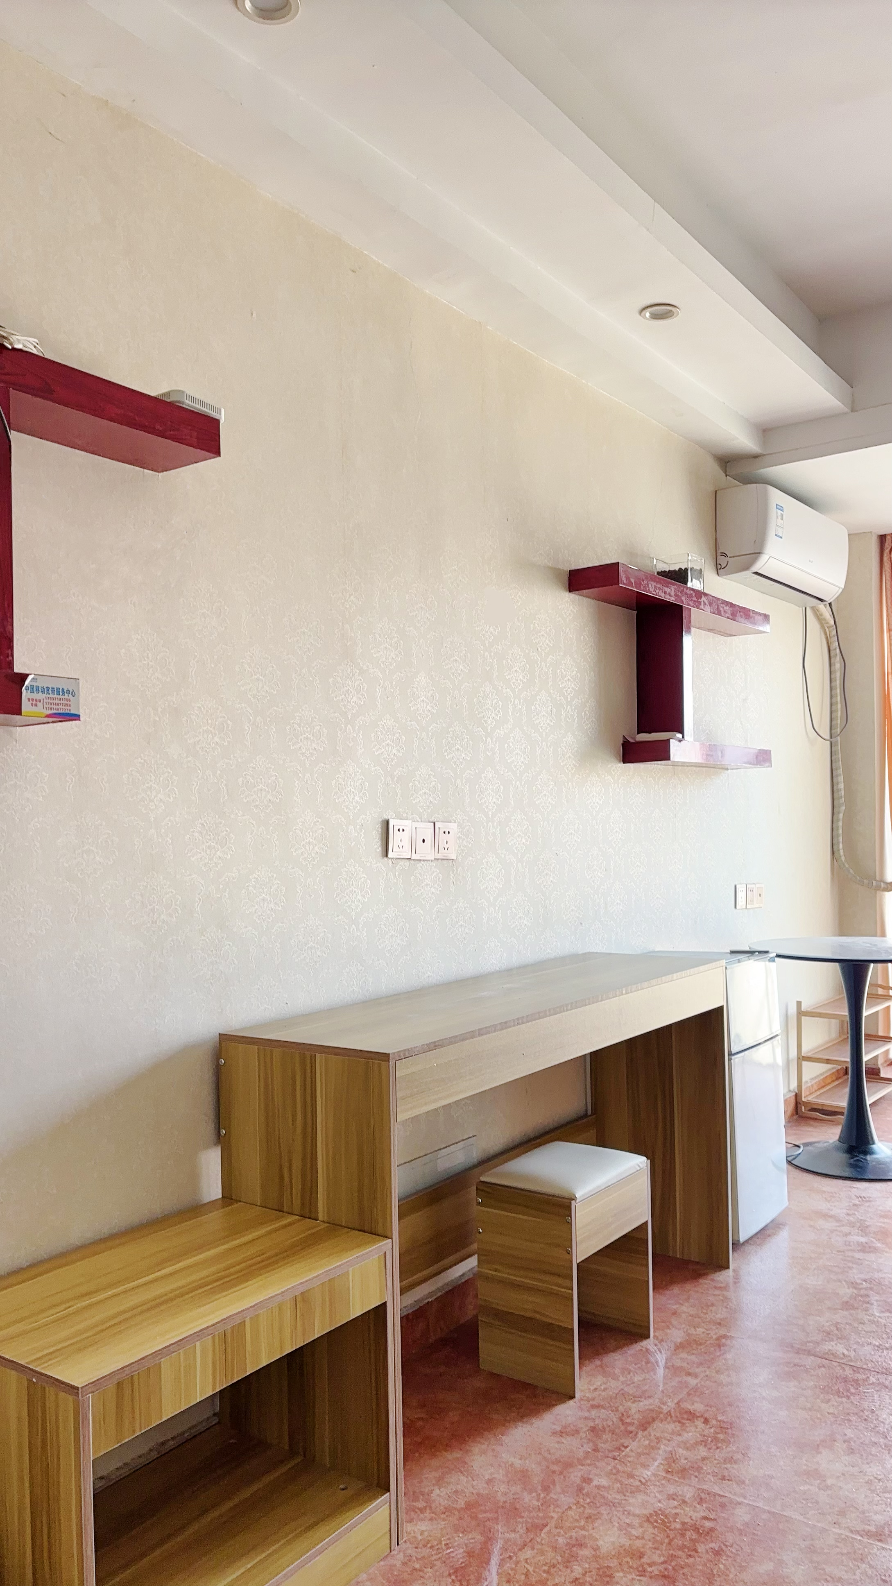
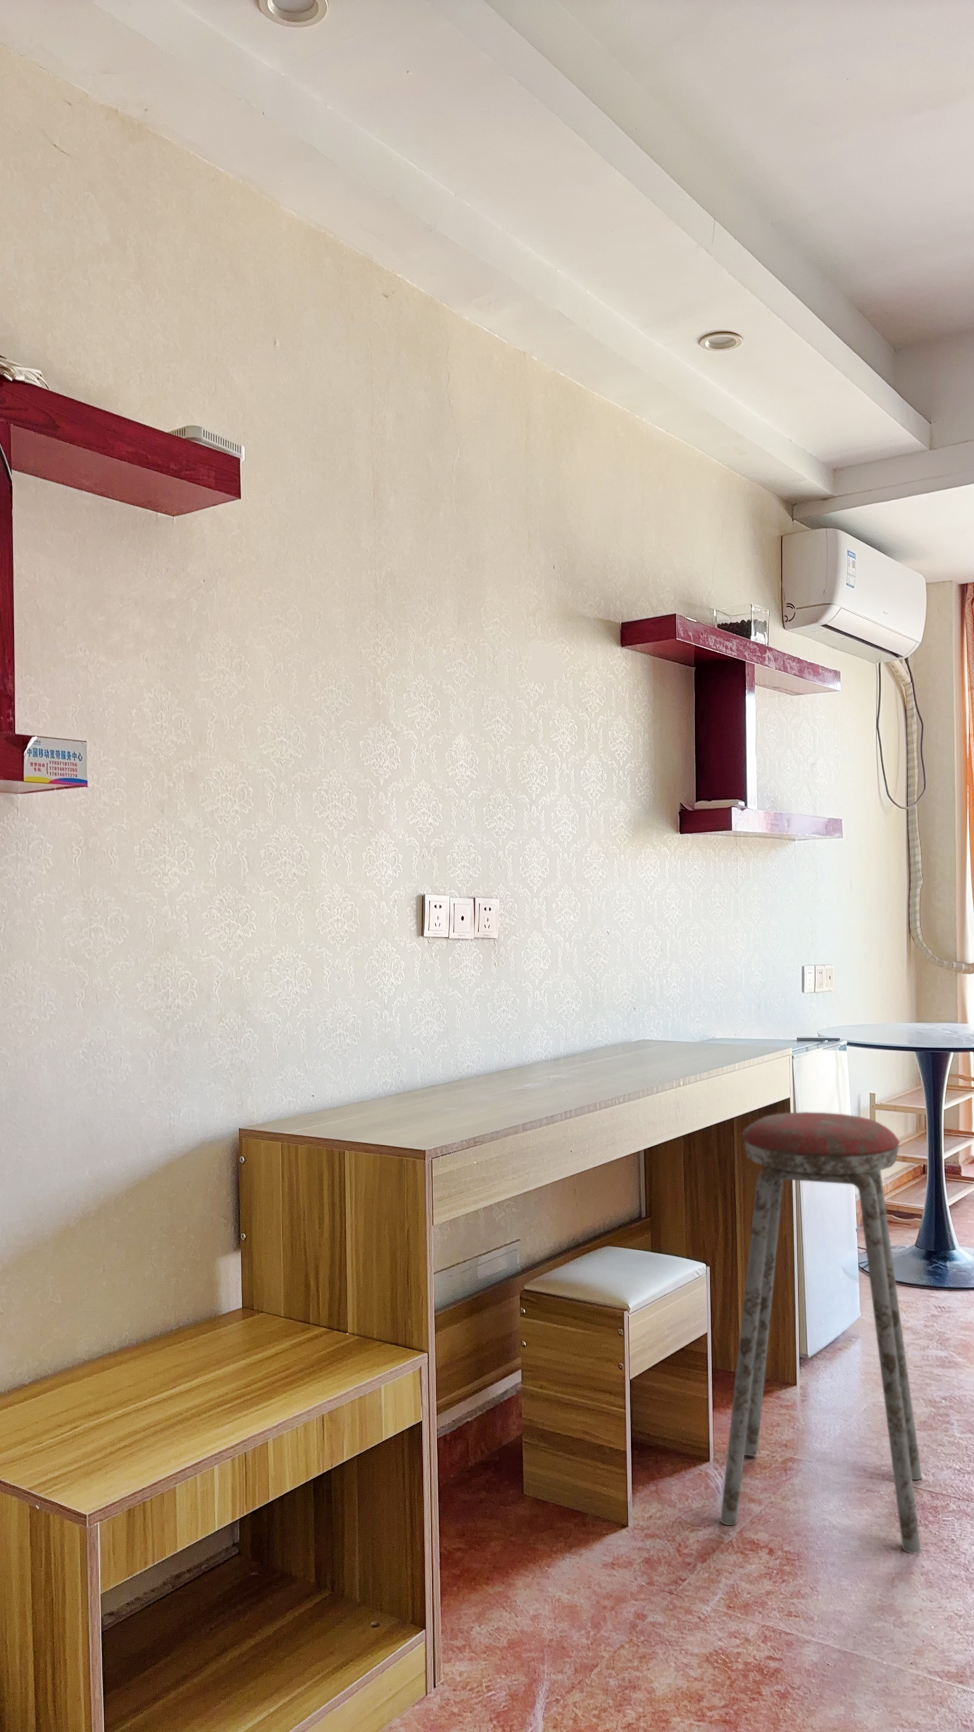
+ music stool (772, 1303)
